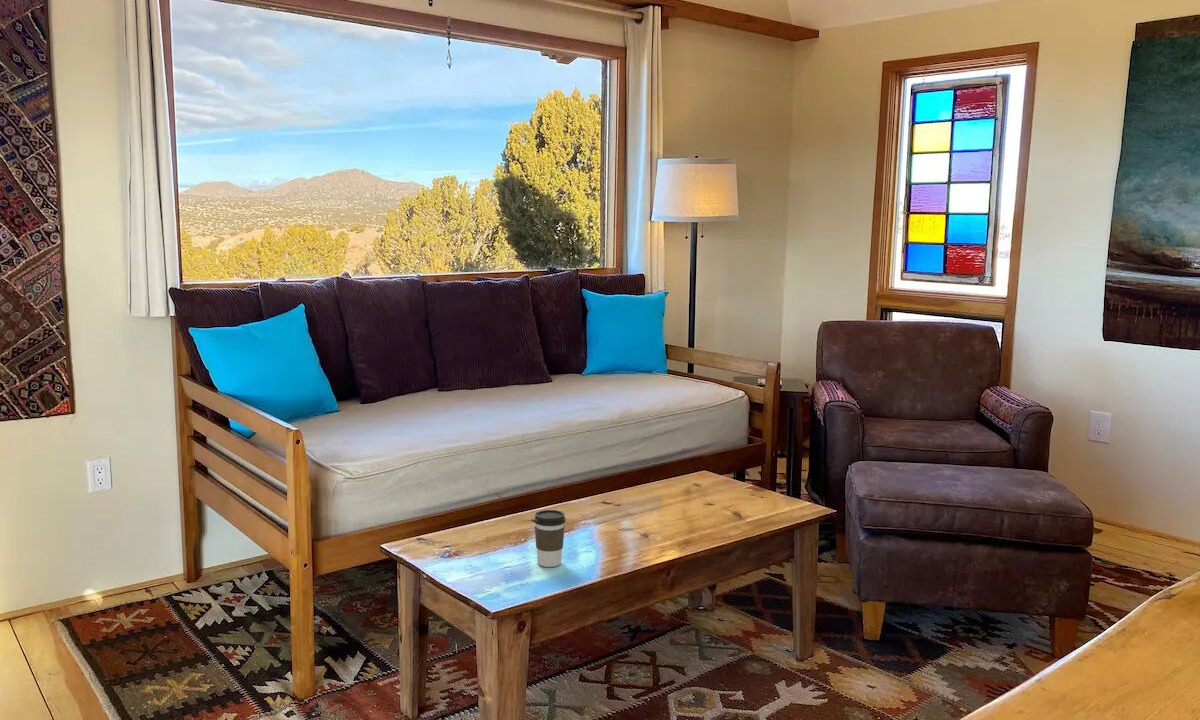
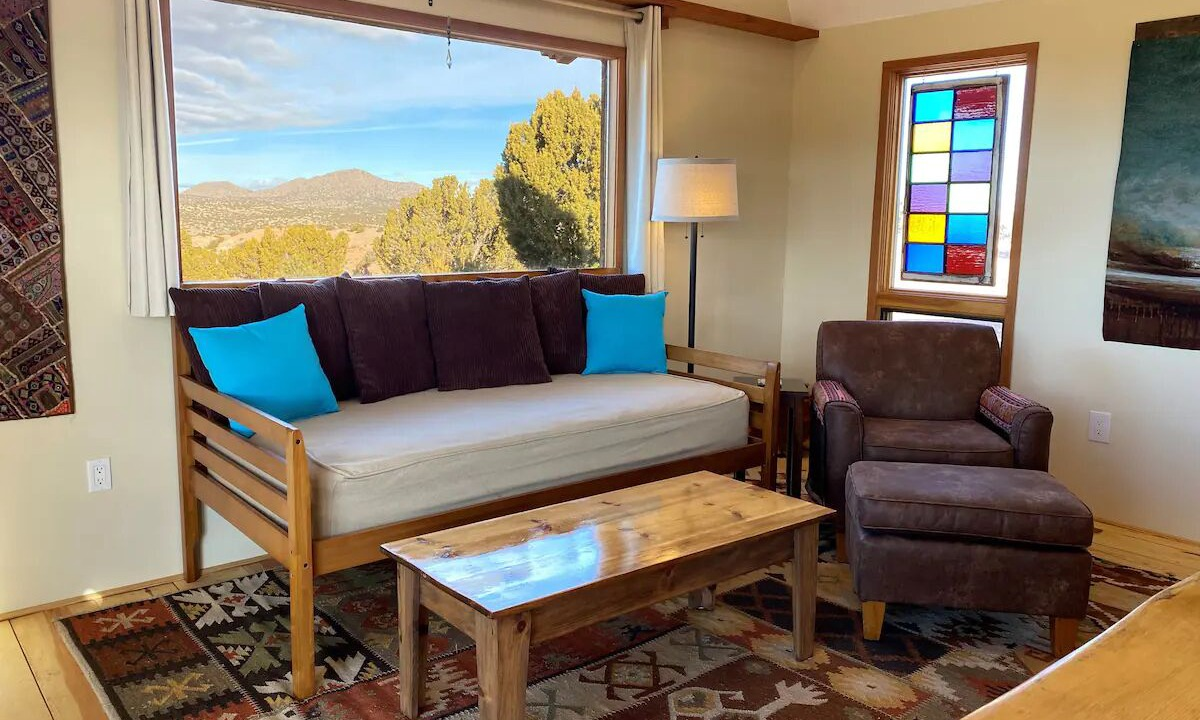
- coffee cup (549, 538)
